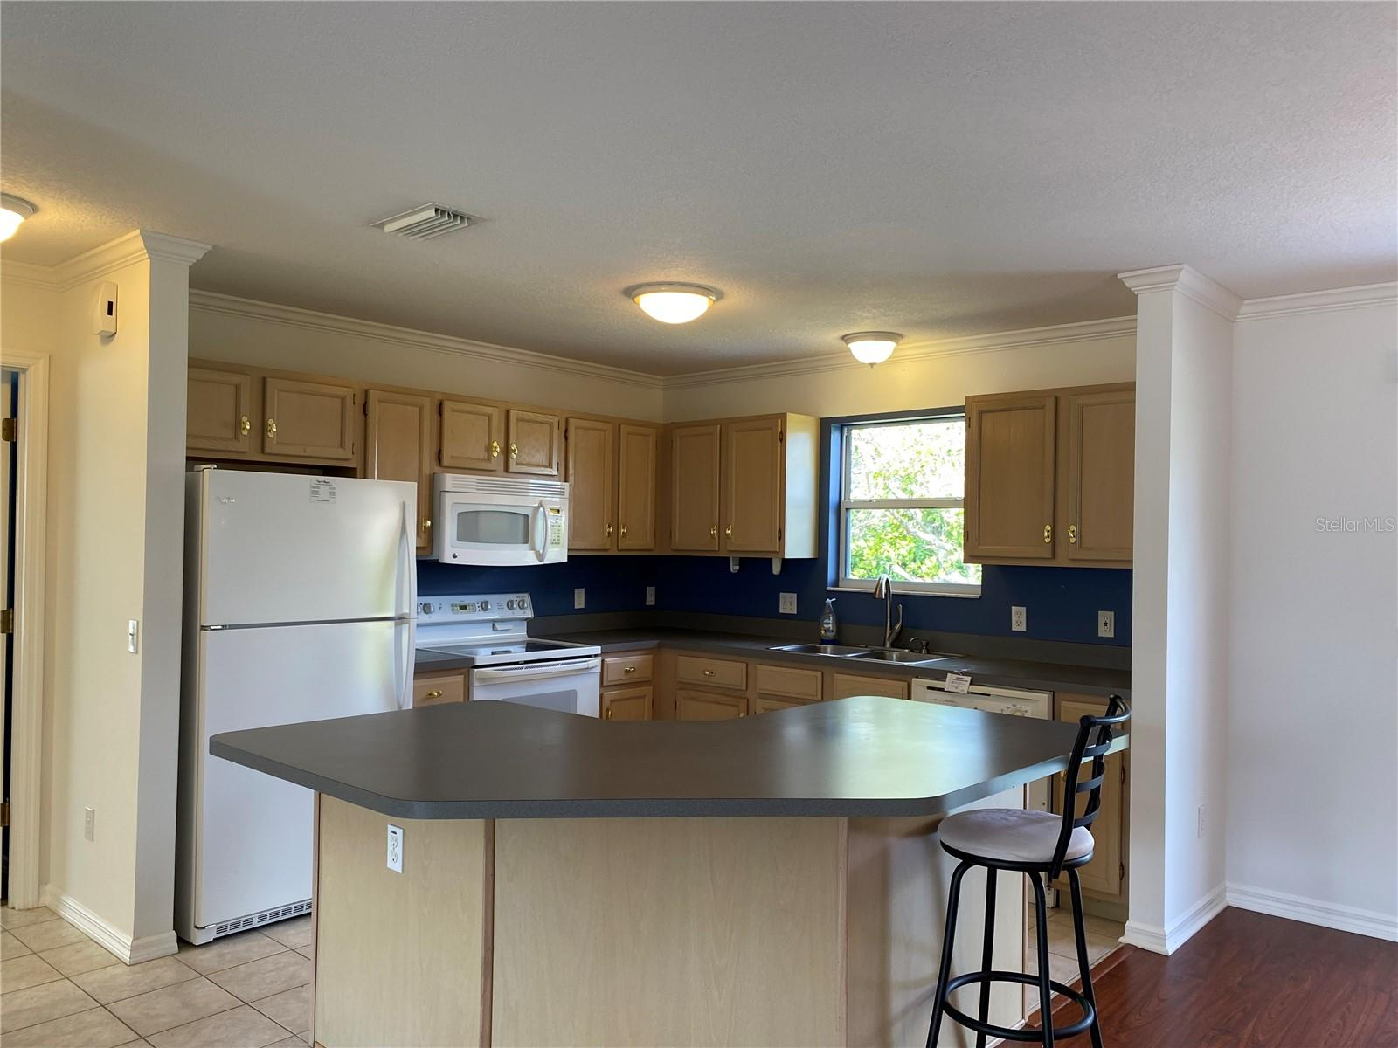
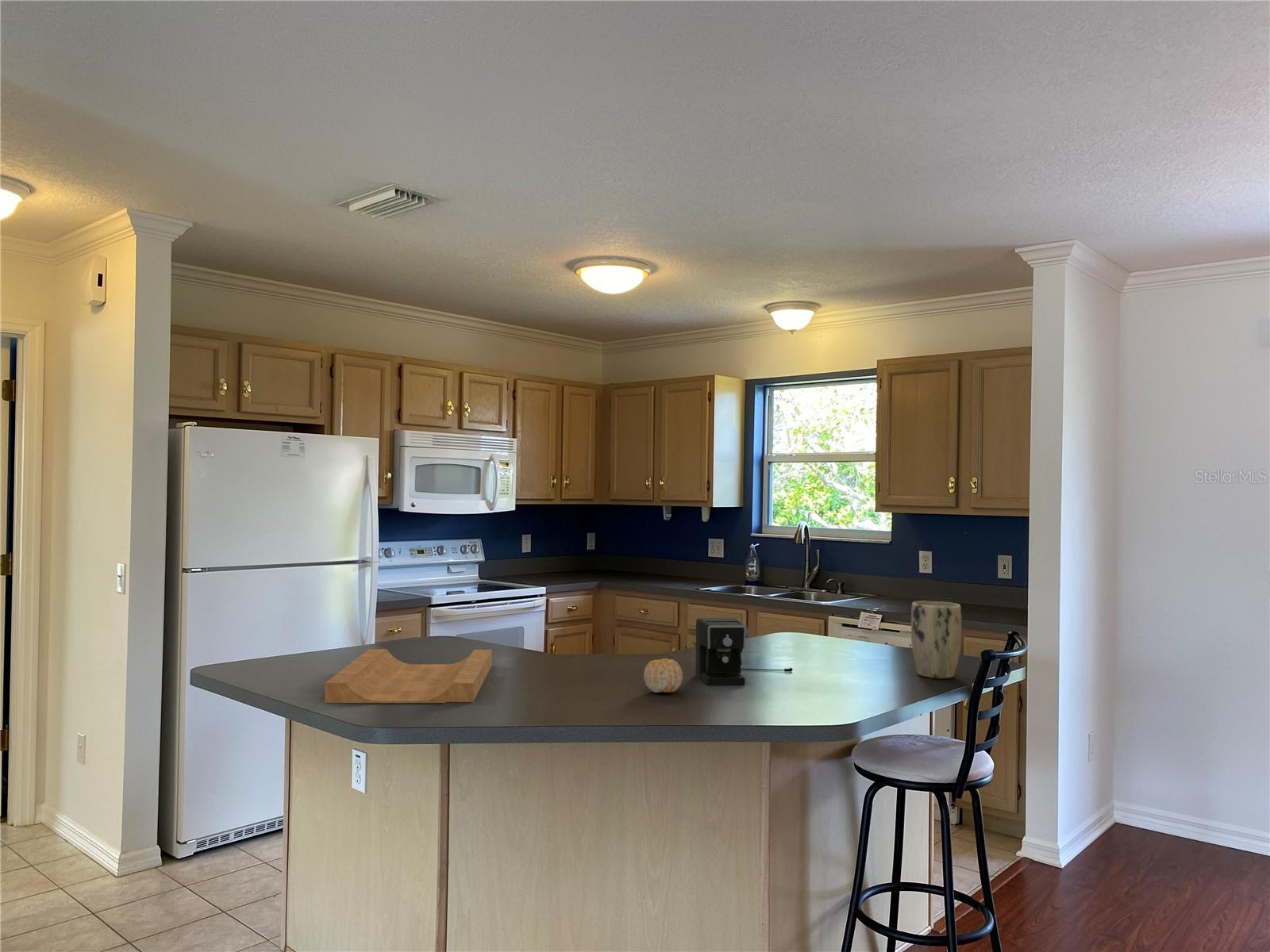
+ plant pot (935, 639)
+ cutting board (416, 674)
+ fruit (663, 675)
+ coffee maker (744, 647)
